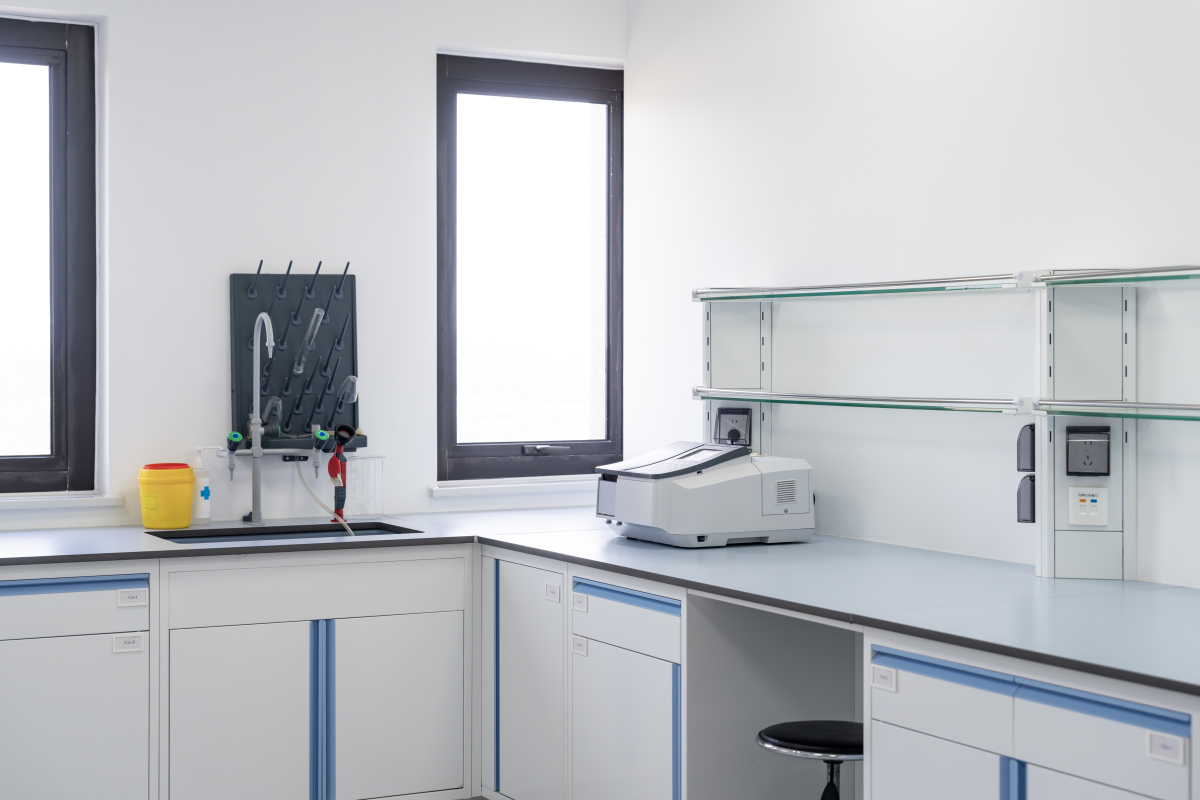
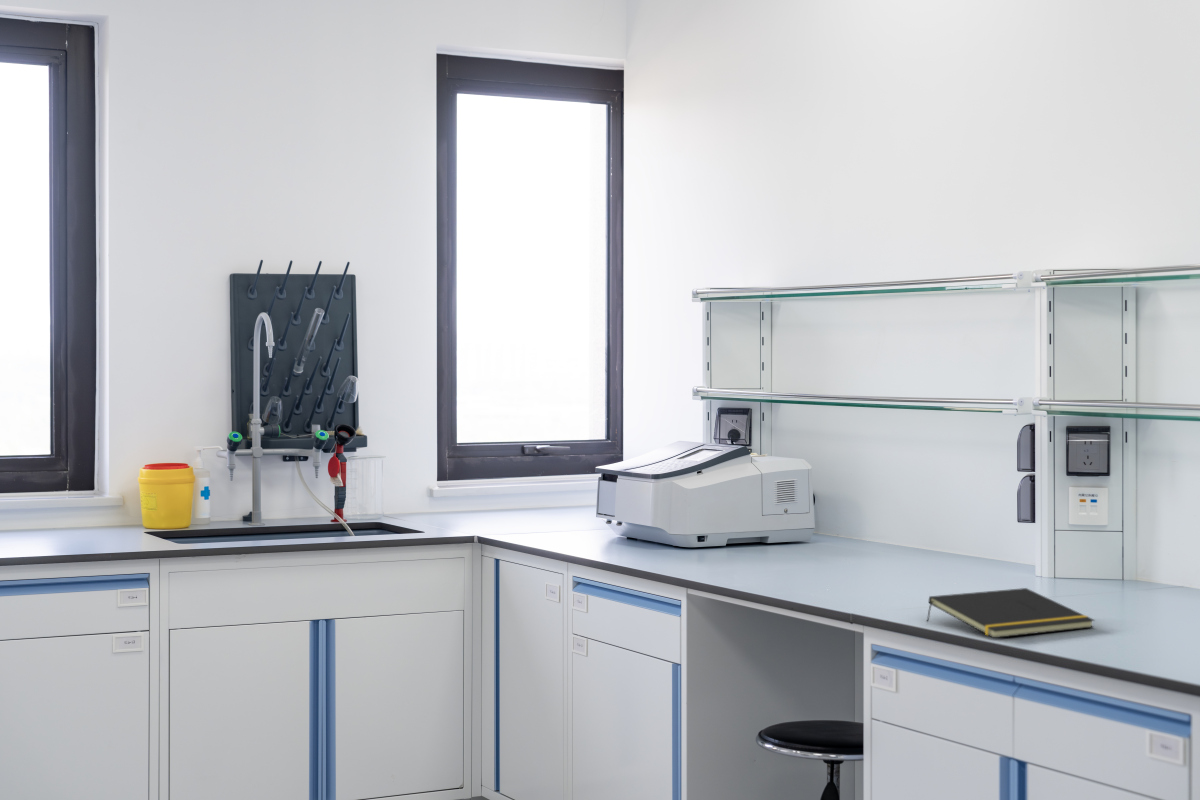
+ notepad (1010, 611)
